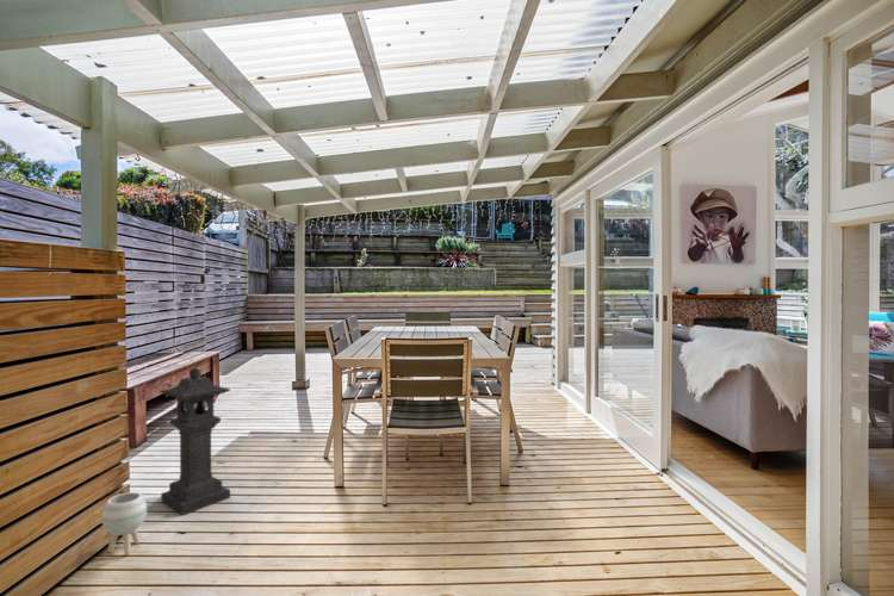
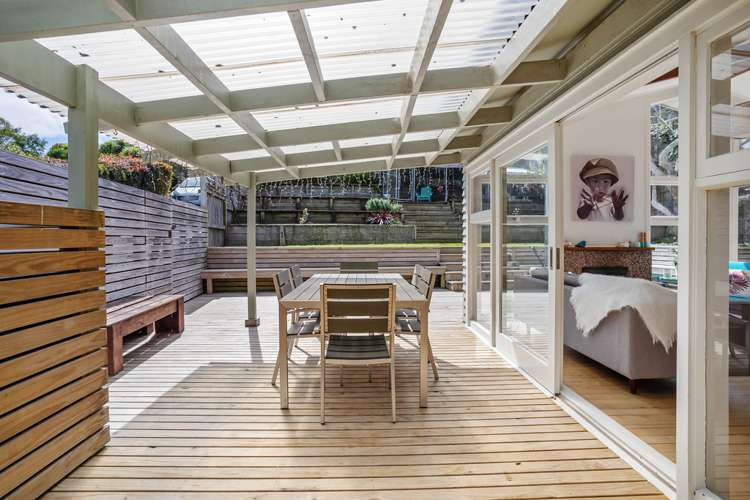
- stone lantern (195, 434)
- planter (124, 523)
